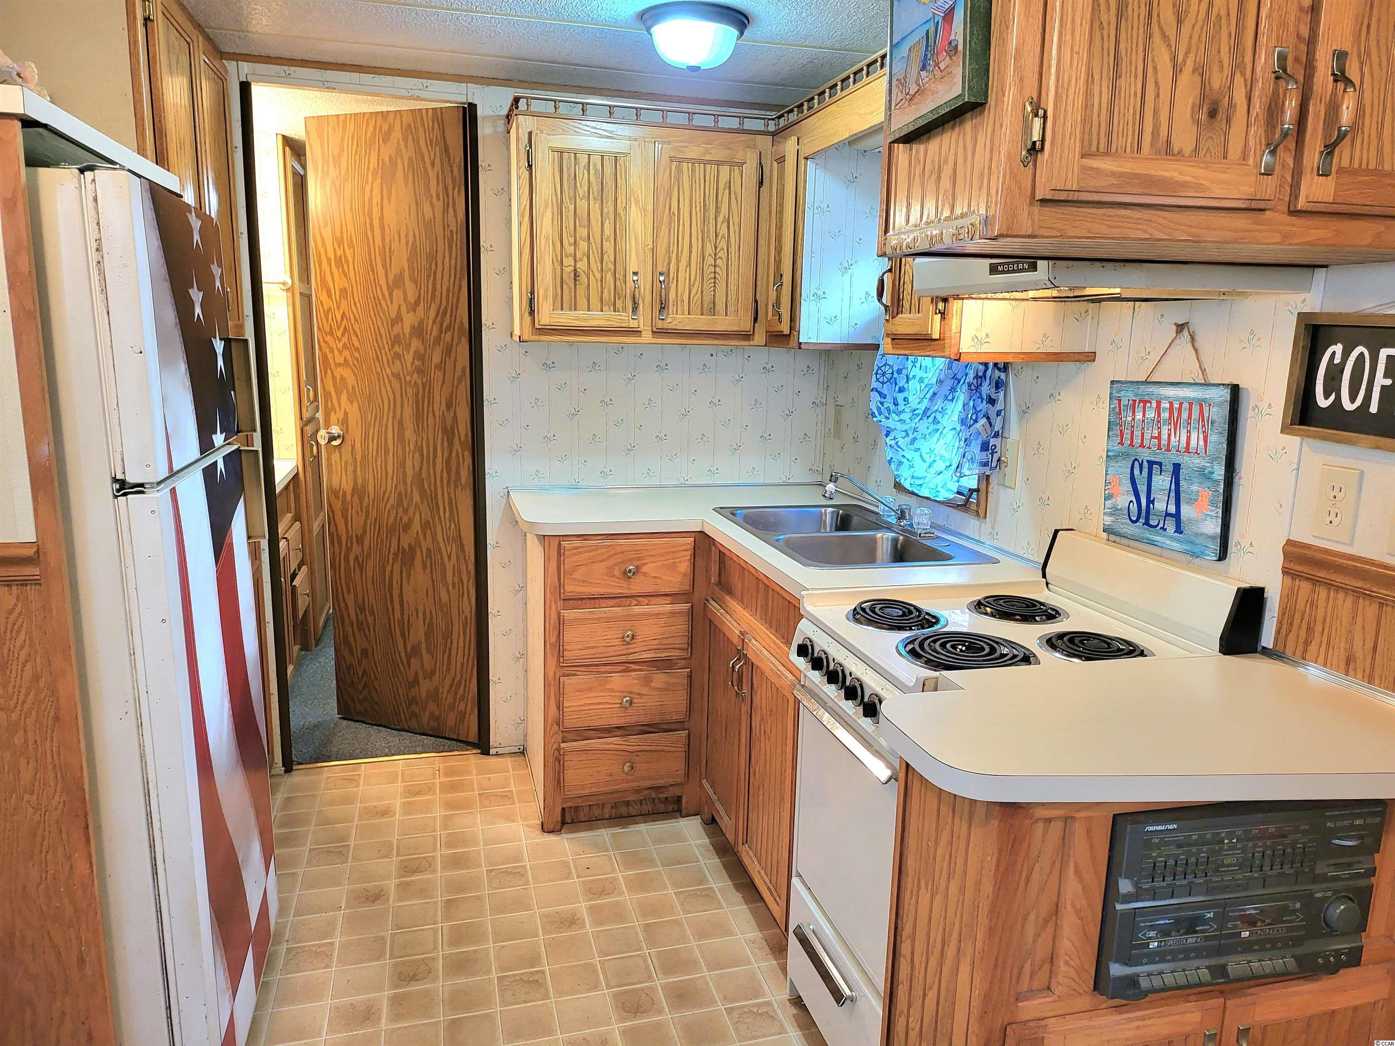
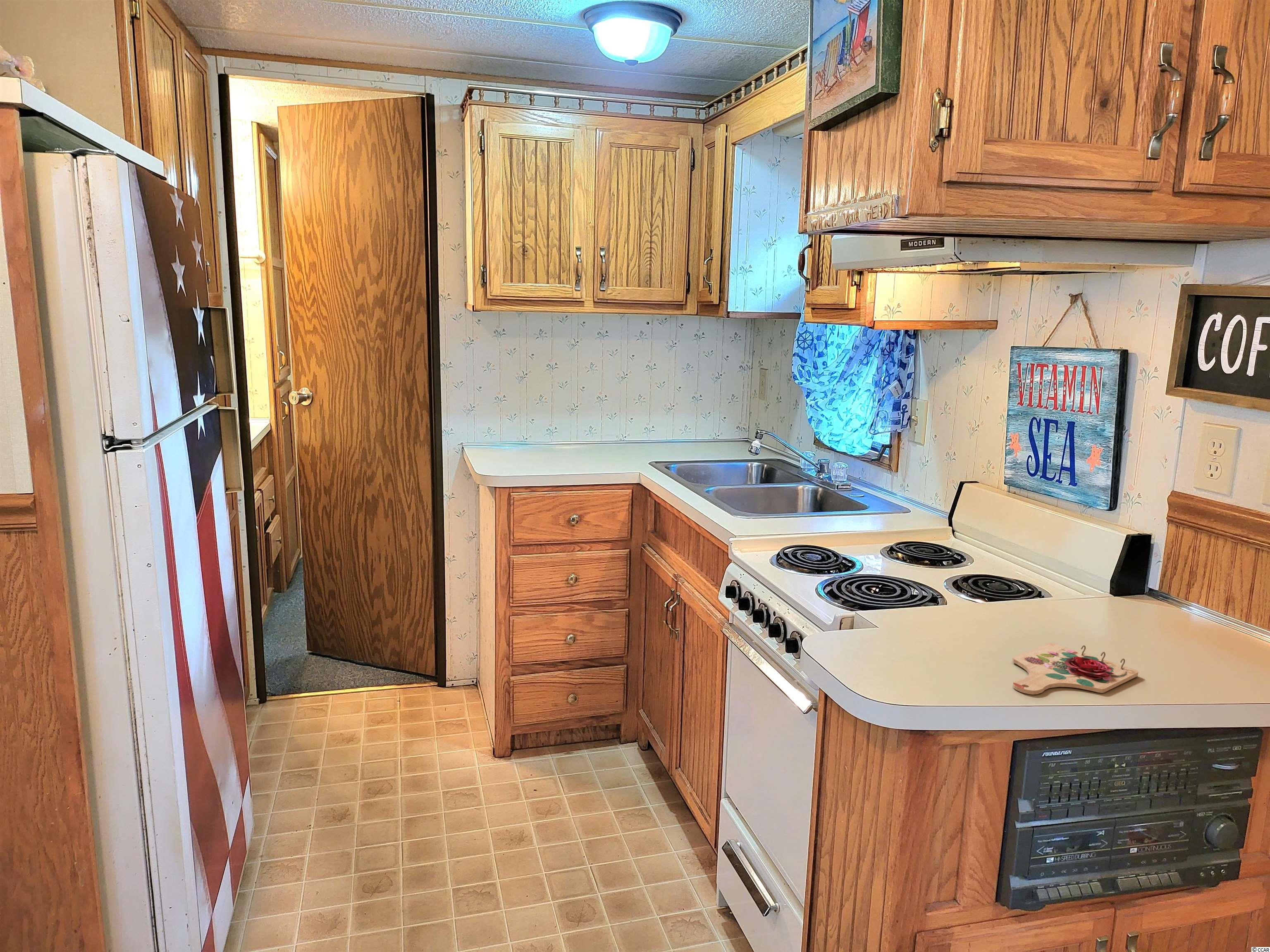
+ cutting board (1059, 667)
